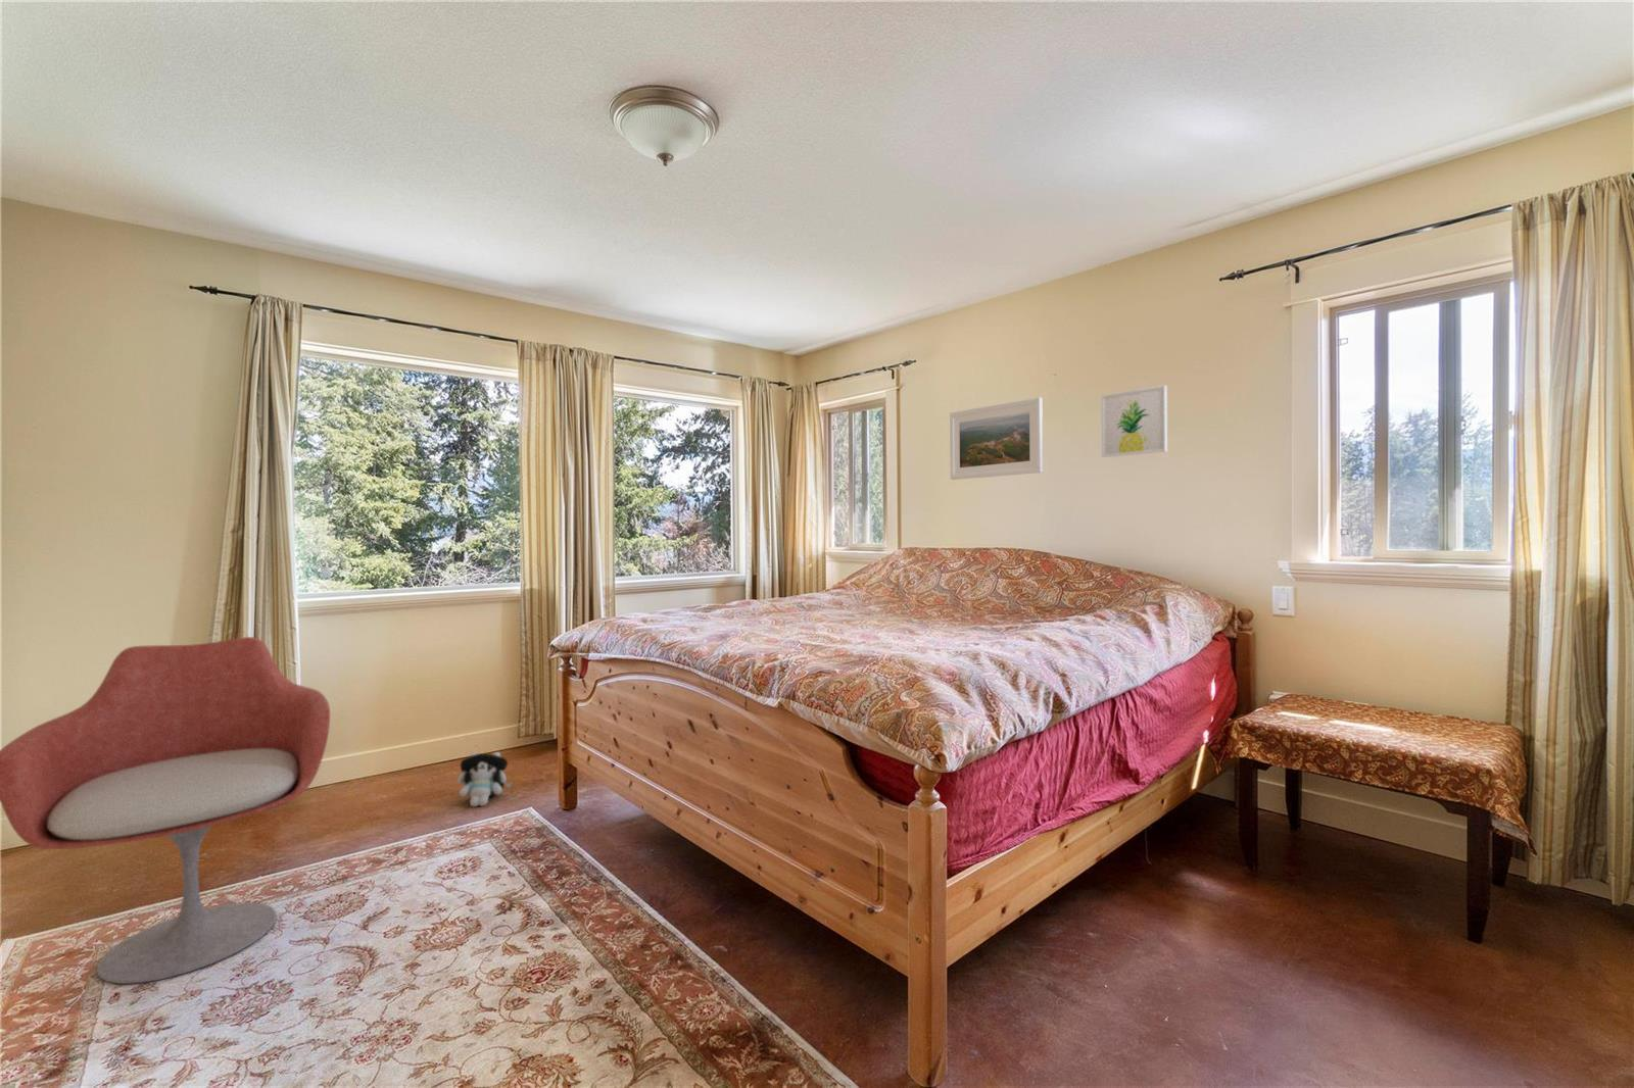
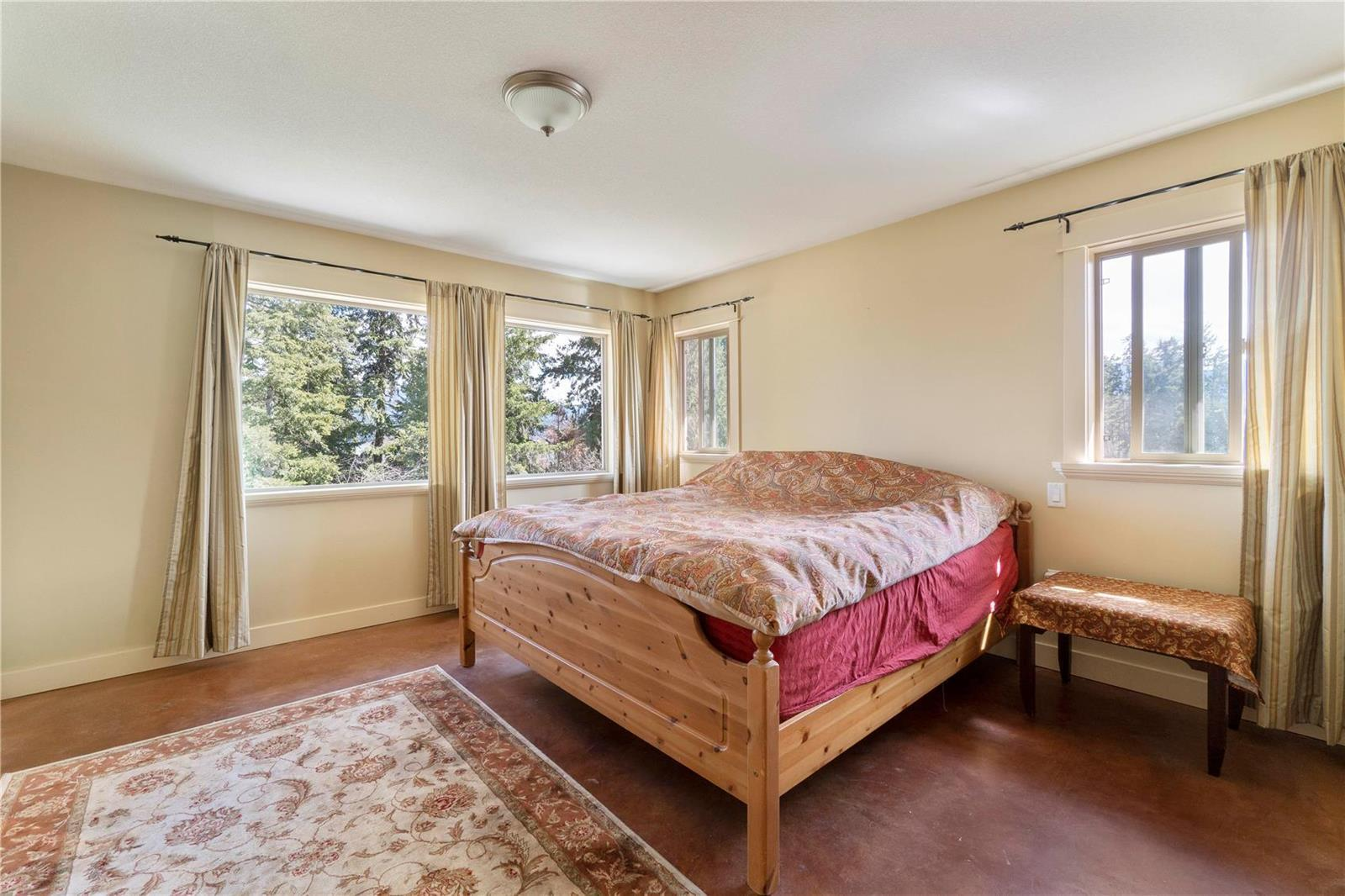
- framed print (993, 441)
- armchair (188, 797)
- wall art (1132, 423)
- plush toy (485, 777)
